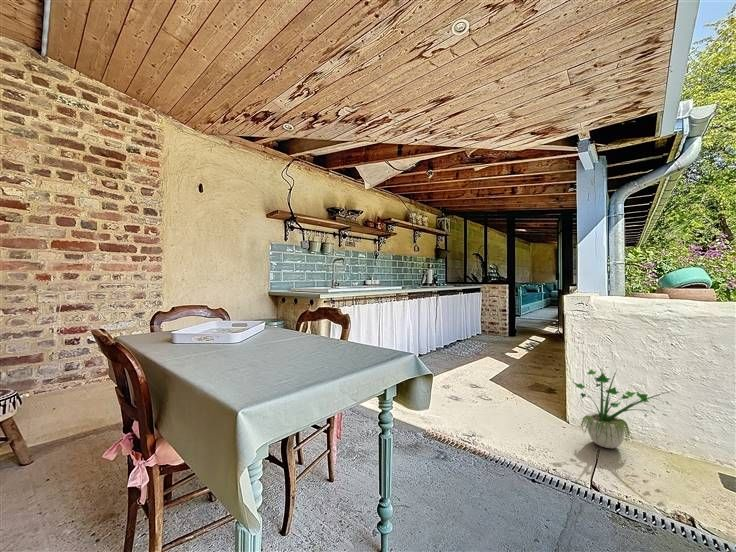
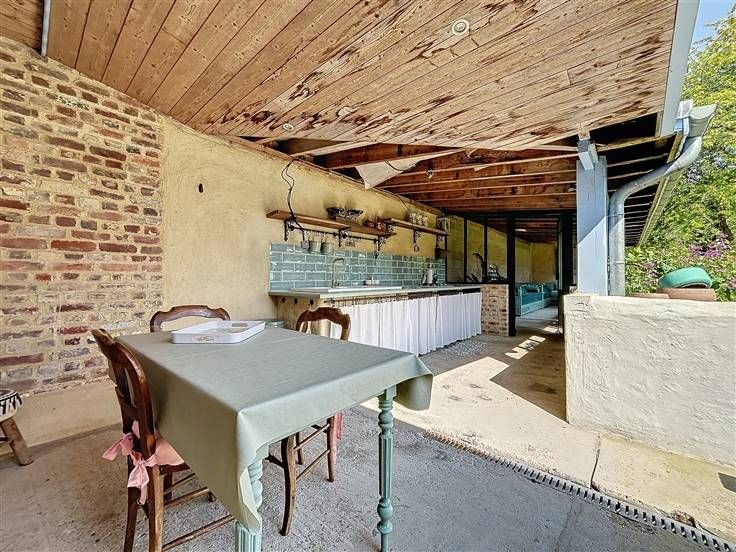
- potted plant (619, 403)
